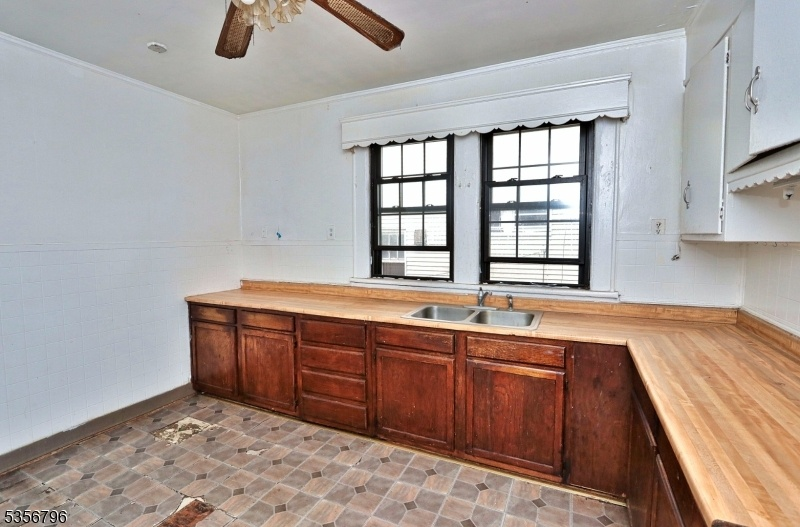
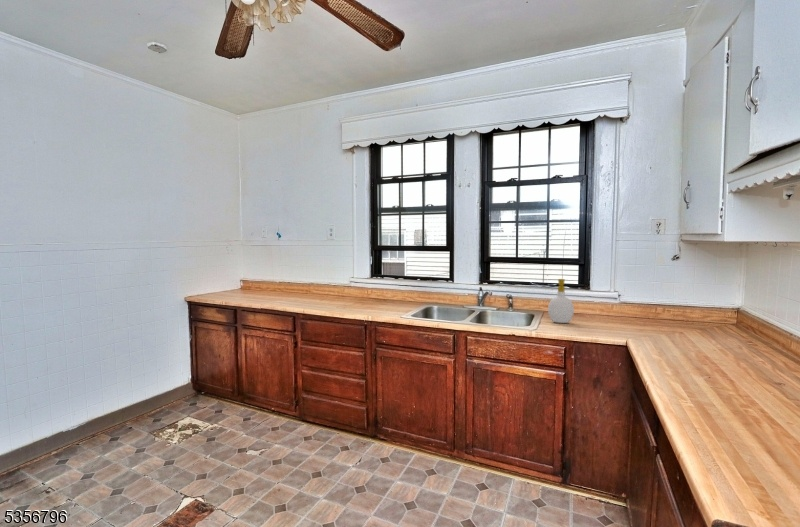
+ soap bottle (560, 300)
